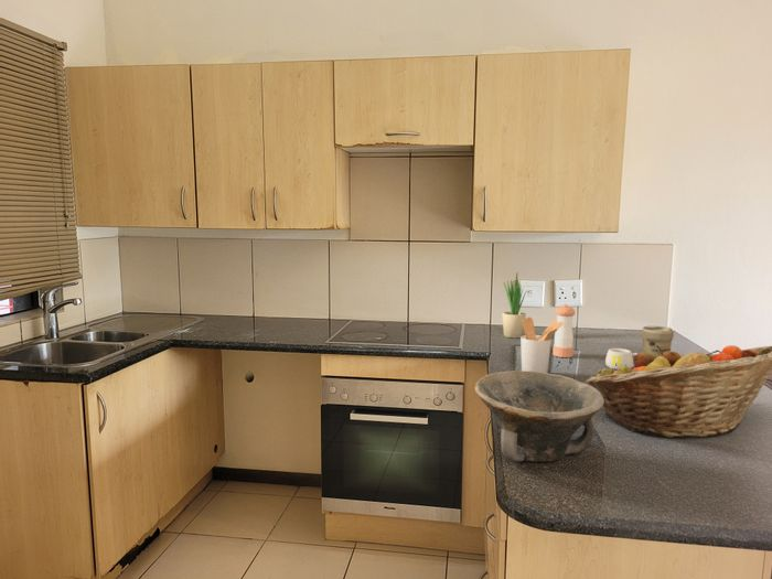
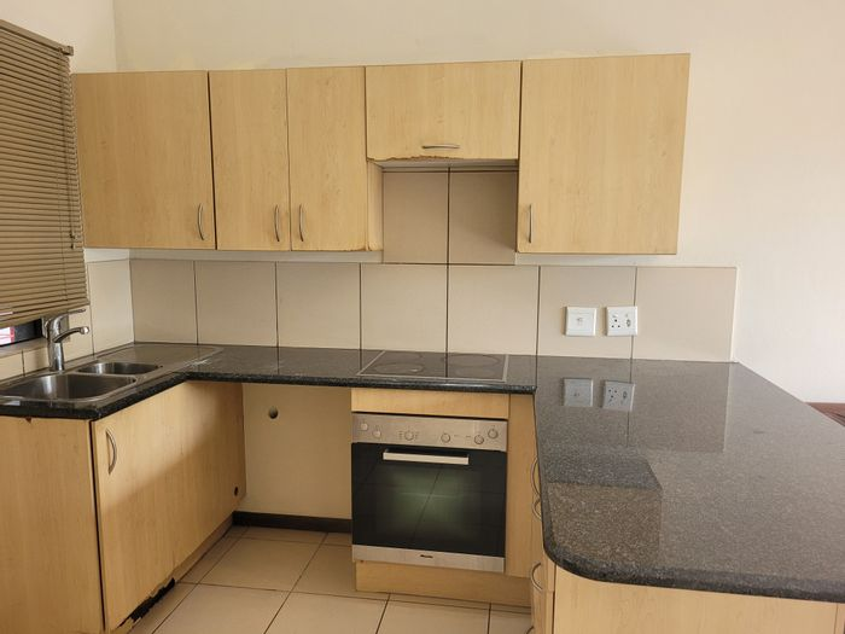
- utensil holder (542, 346)
- pepper shaker (564, 330)
- jar (656, 344)
- mug (624, 360)
- potted plant (514, 303)
- fruit basket (682, 379)
- bowl (536, 419)
